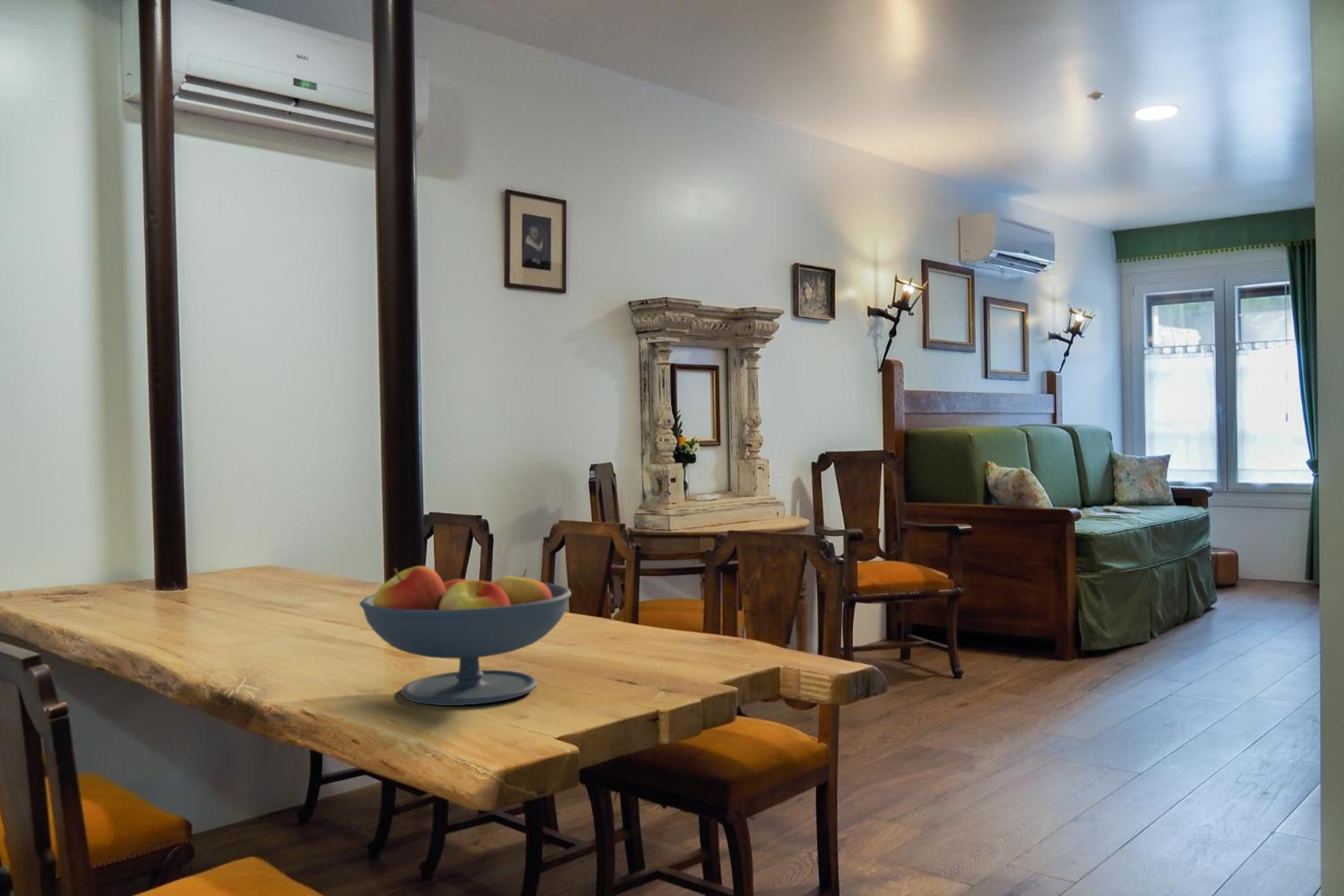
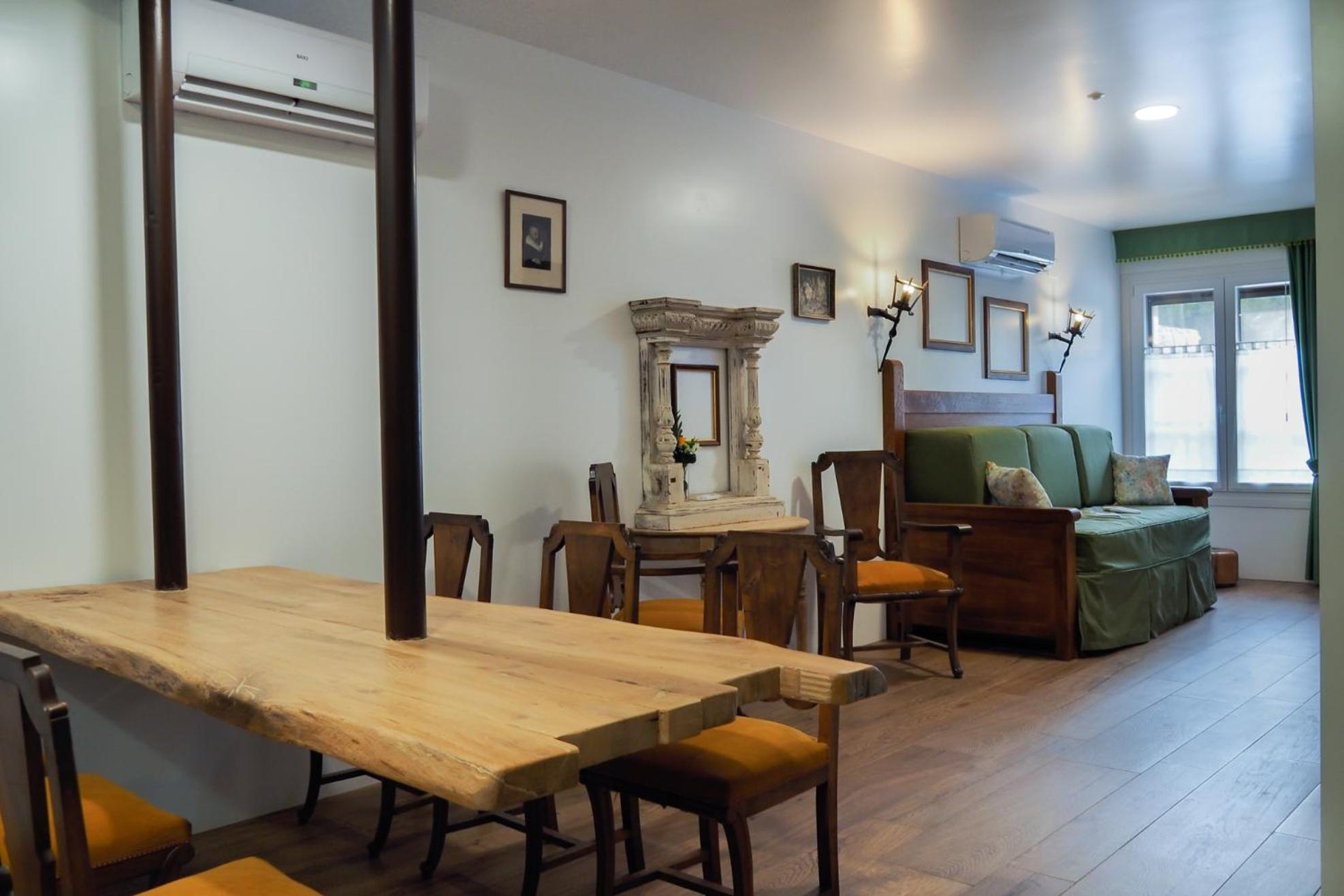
- fruit bowl (468, 625)
